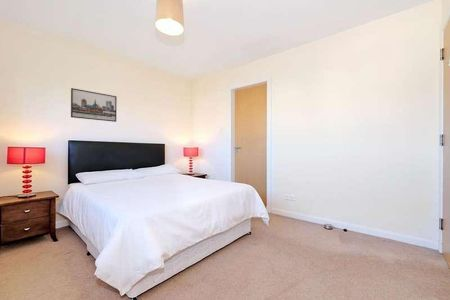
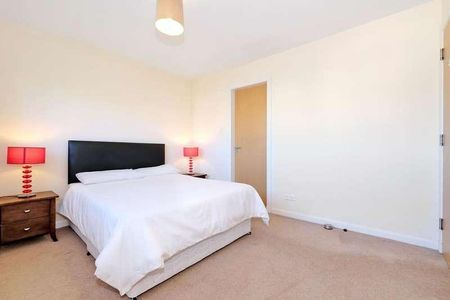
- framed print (95, 106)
